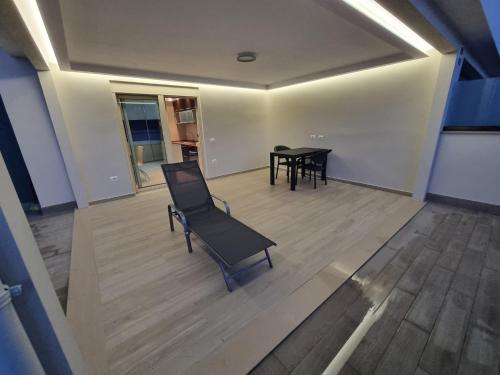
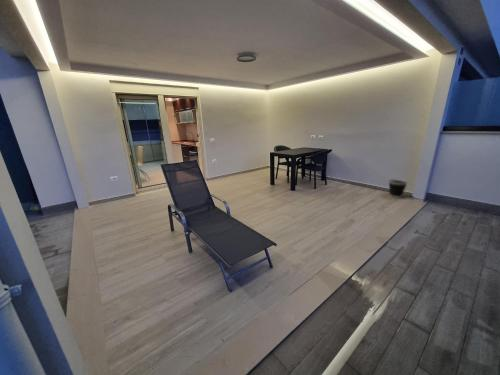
+ wastebasket (396, 188)
